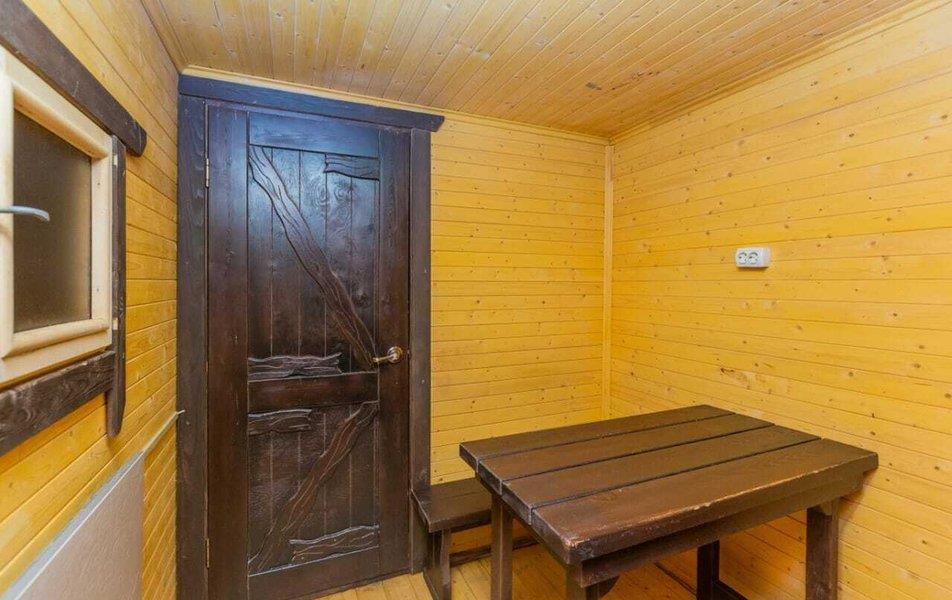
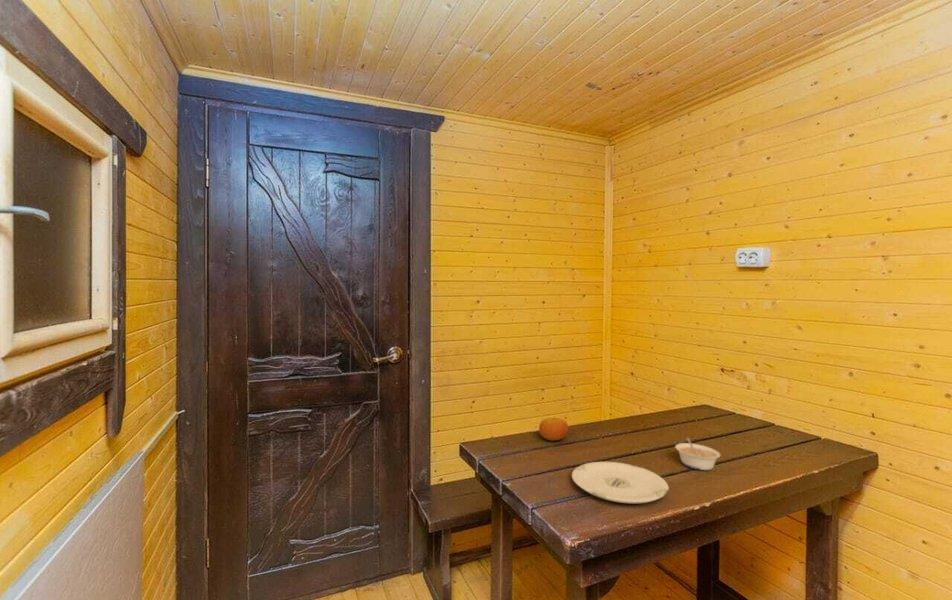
+ legume (695, 455)
+ plate (618, 483)
+ fruit (553, 428)
